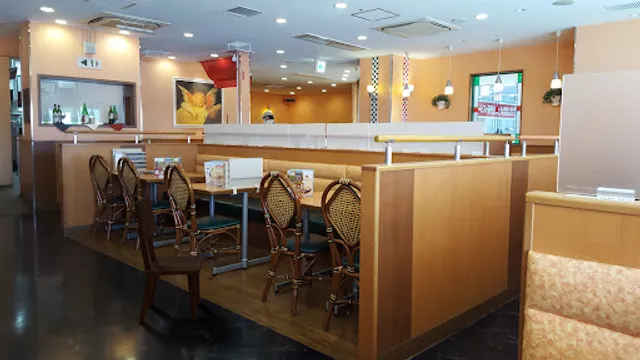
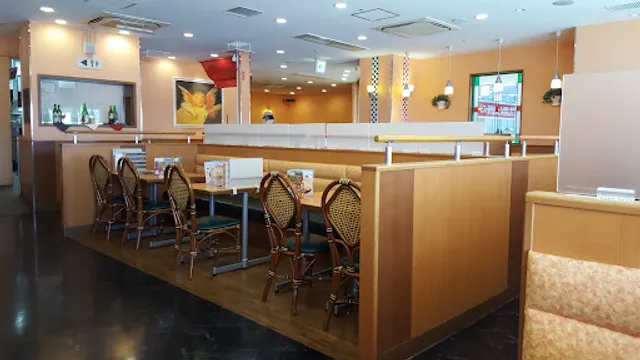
- dining chair (171, 257)
